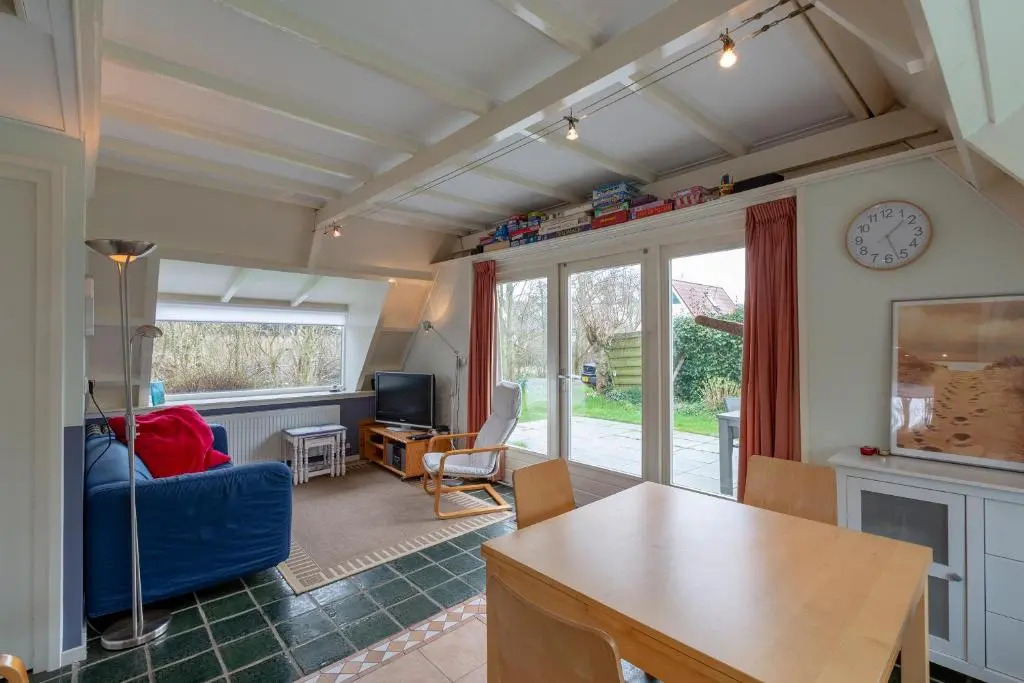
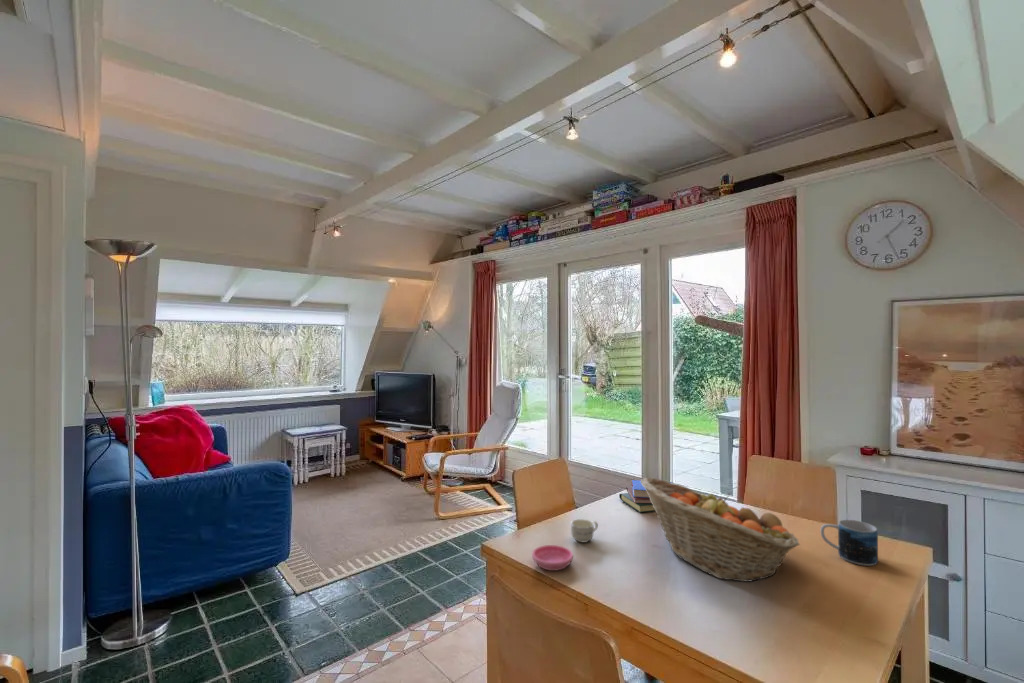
+ fruit basket (712, 520)
+ cup (585, 531)
+ saucer (552, 558)
+ book (649, 497)
+ mug (848, 540)
